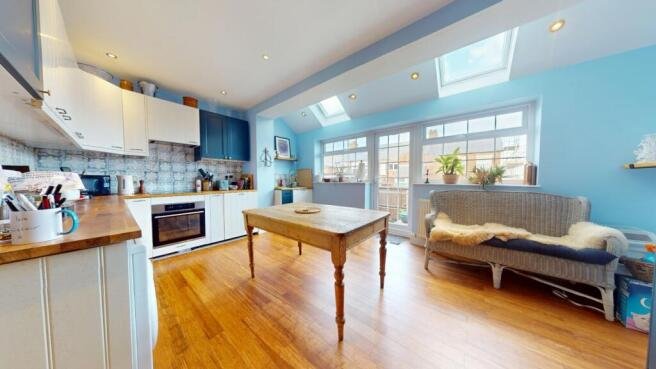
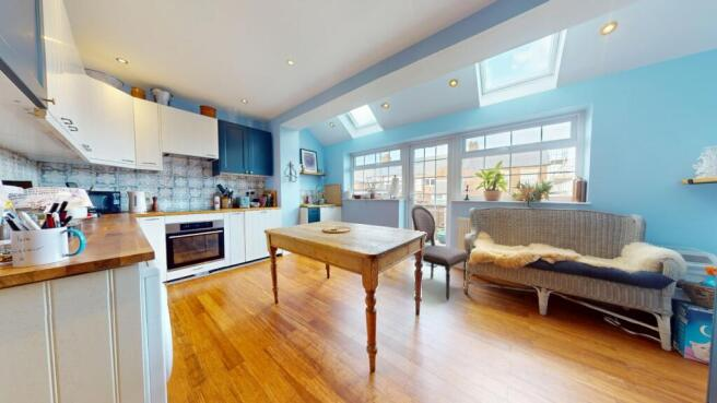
+ dining chair (439, 247)
